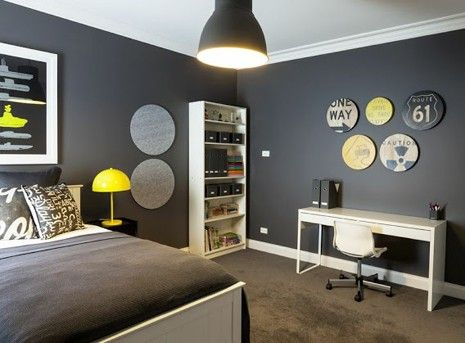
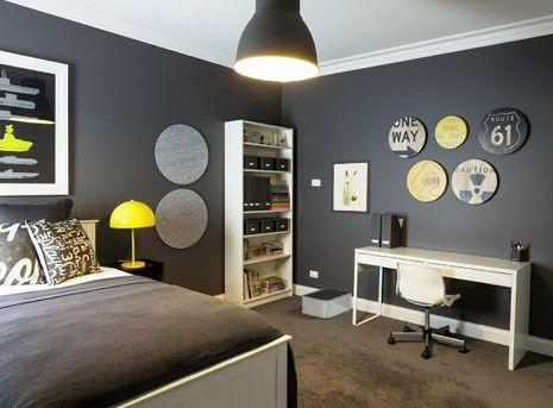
+ storage bin (327, 302)
+ wall art (350, 187)
